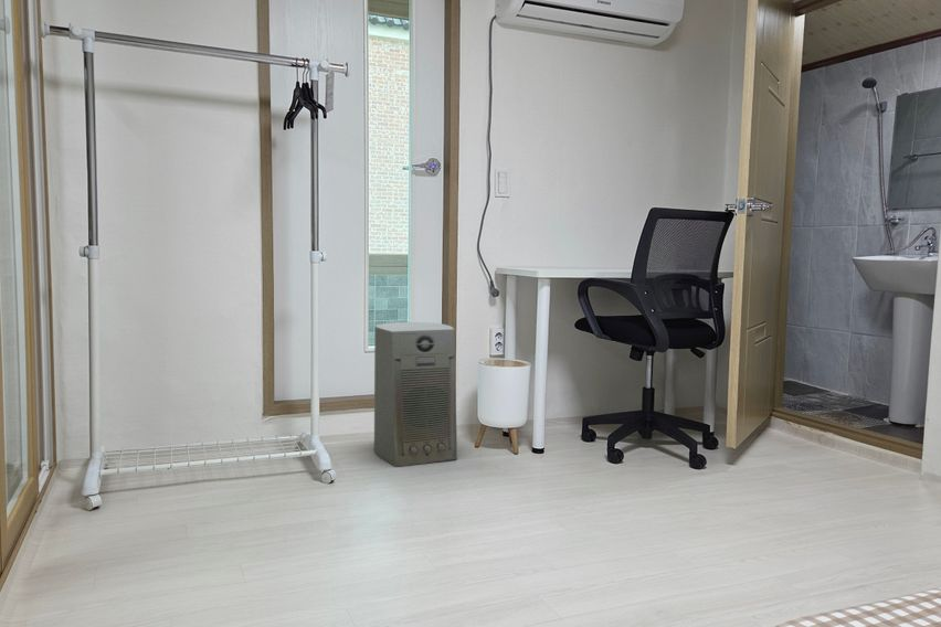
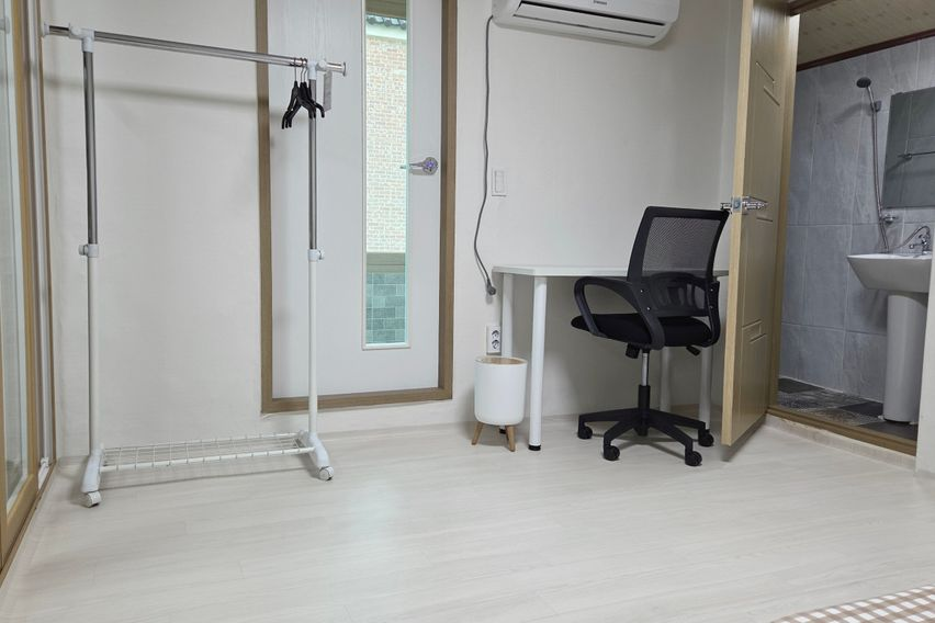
- fan (412, 389)
